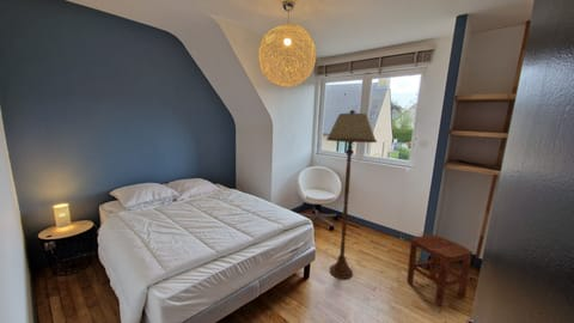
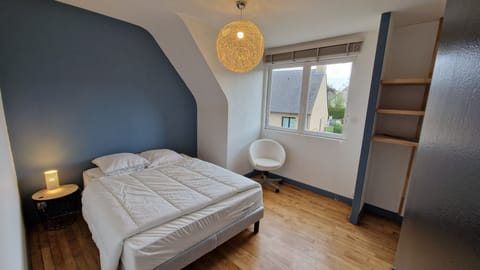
- floor lamp (347, 194)
- stool (436, 266)
